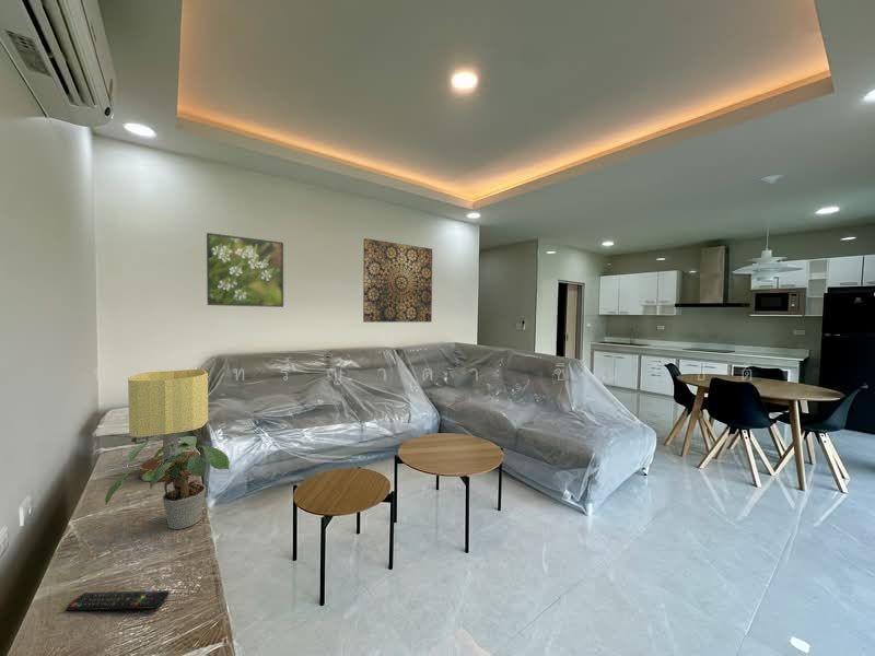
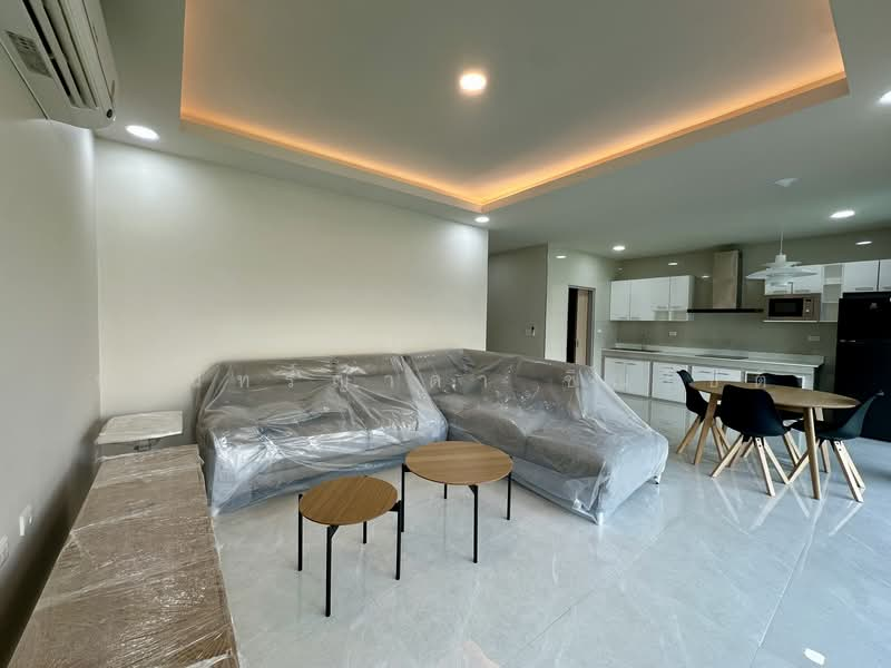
- remote control (118, 601)
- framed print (247, 271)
- potted plant (170, 482)
- wall art (399, 283)
- table lamp (170, 422)
